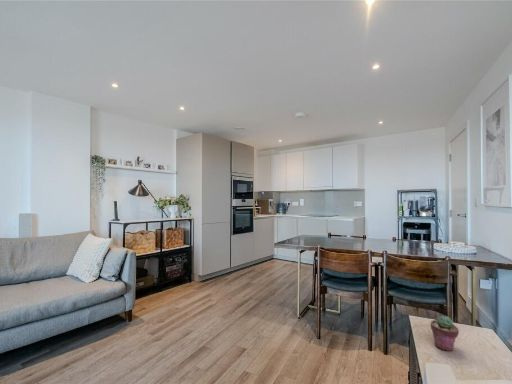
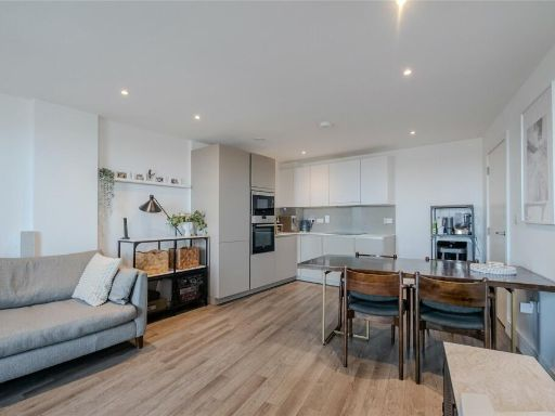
- potted succulent (444, 331)
